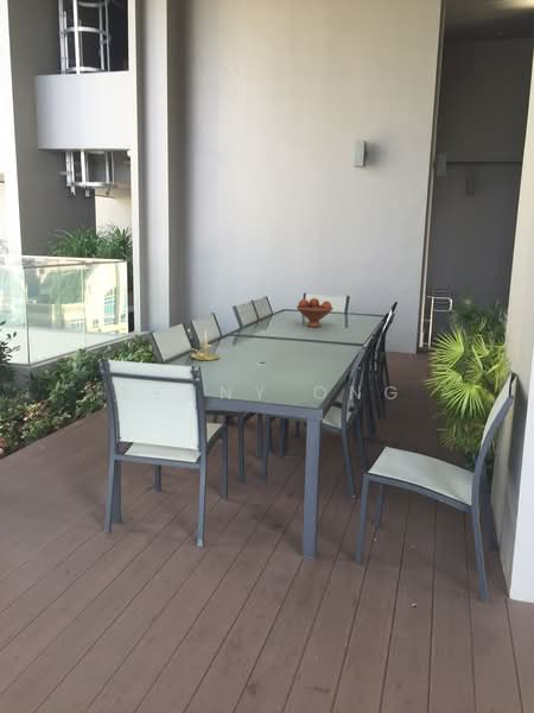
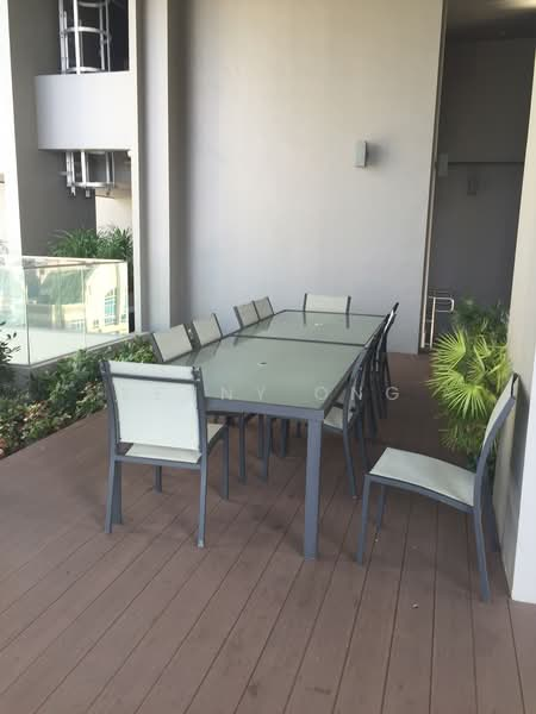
- fruit bowl (313, 313)
- candle holder (203, 345)
